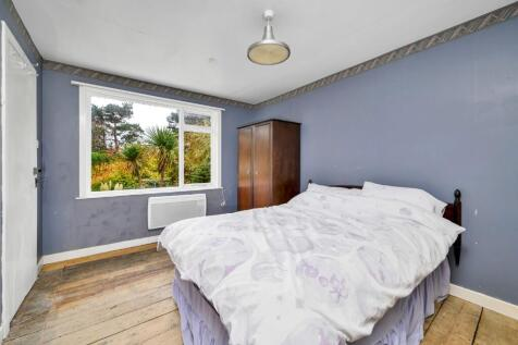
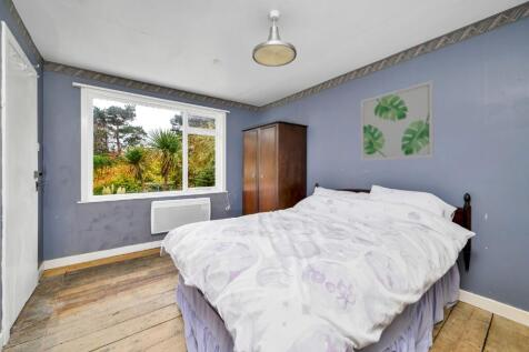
+ wall art (392, 125)
